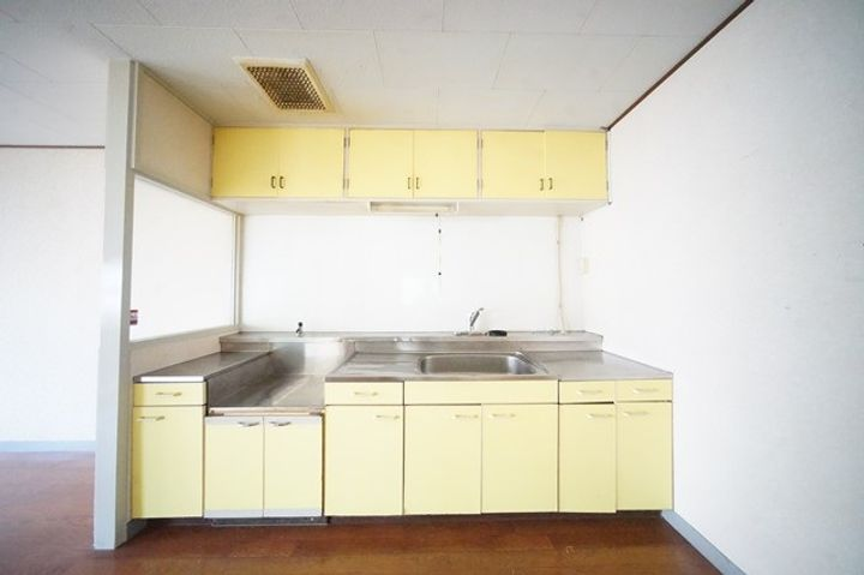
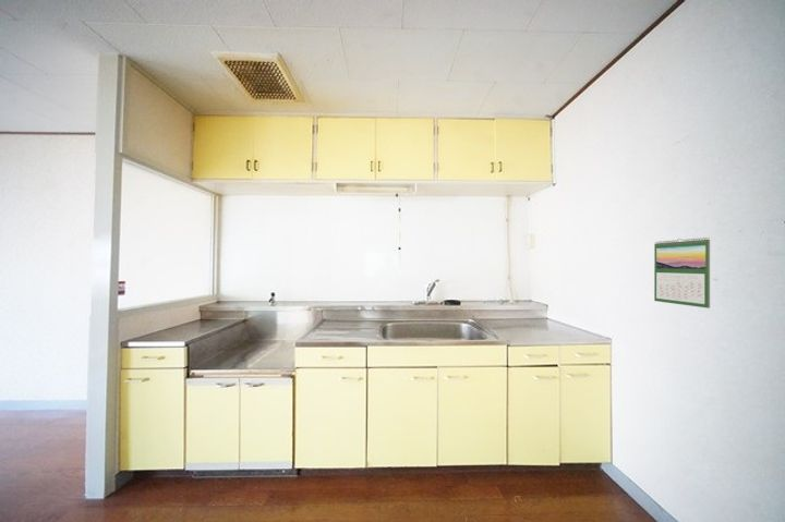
+ calendar (679, 271)
